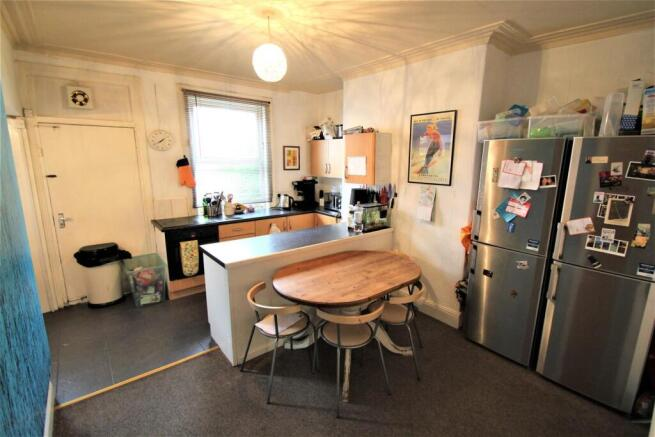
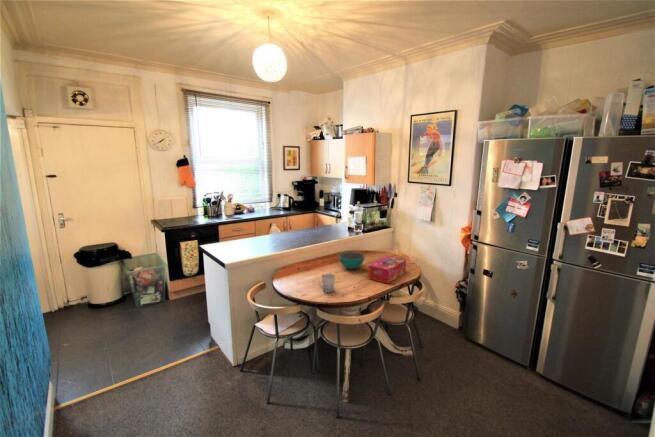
+ cup (326, 283)
+ bowl (351, 262)
+ tissue box (387, 268)
